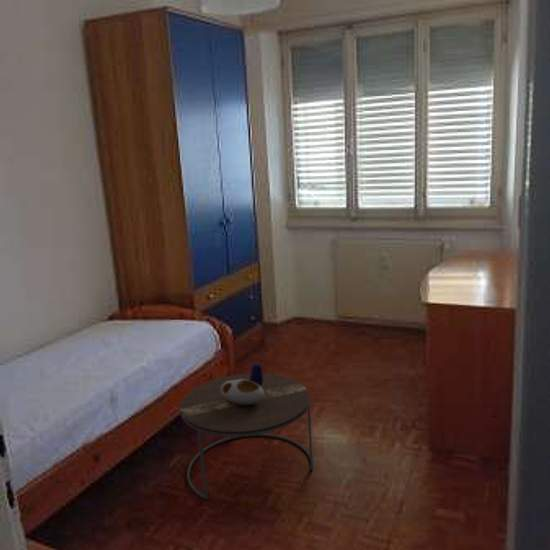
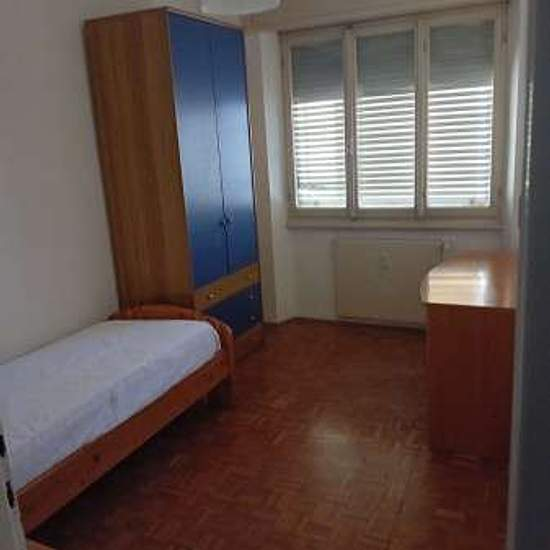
- side table (246, 420)
